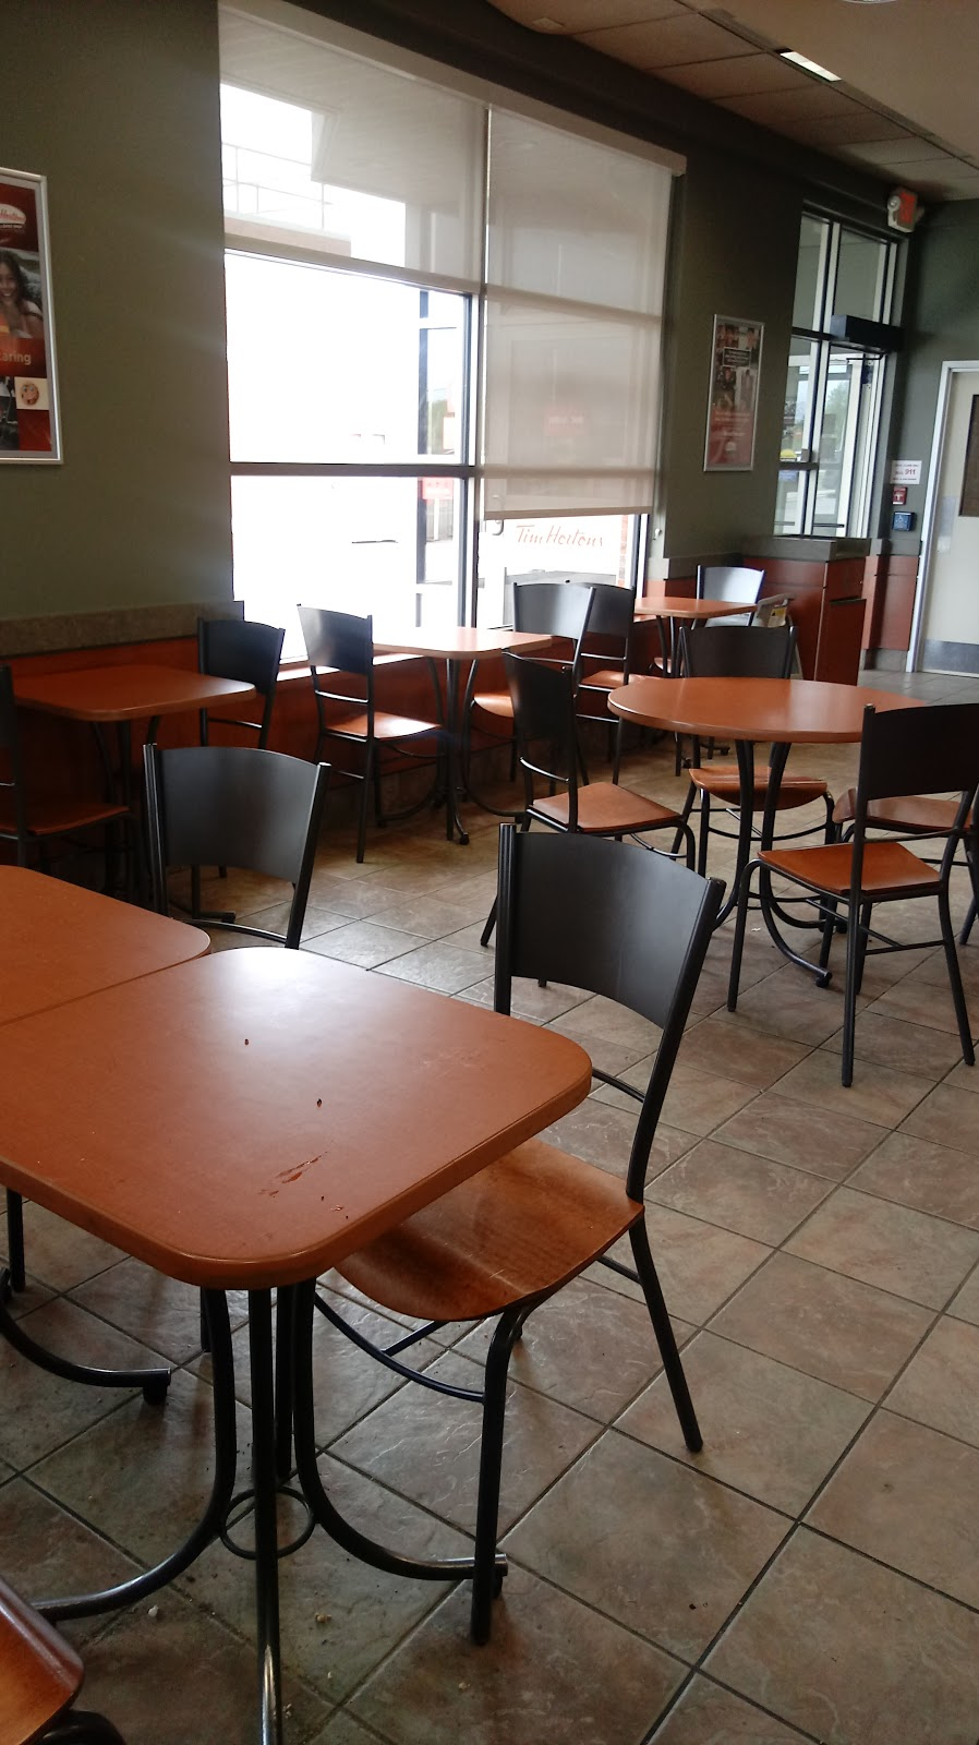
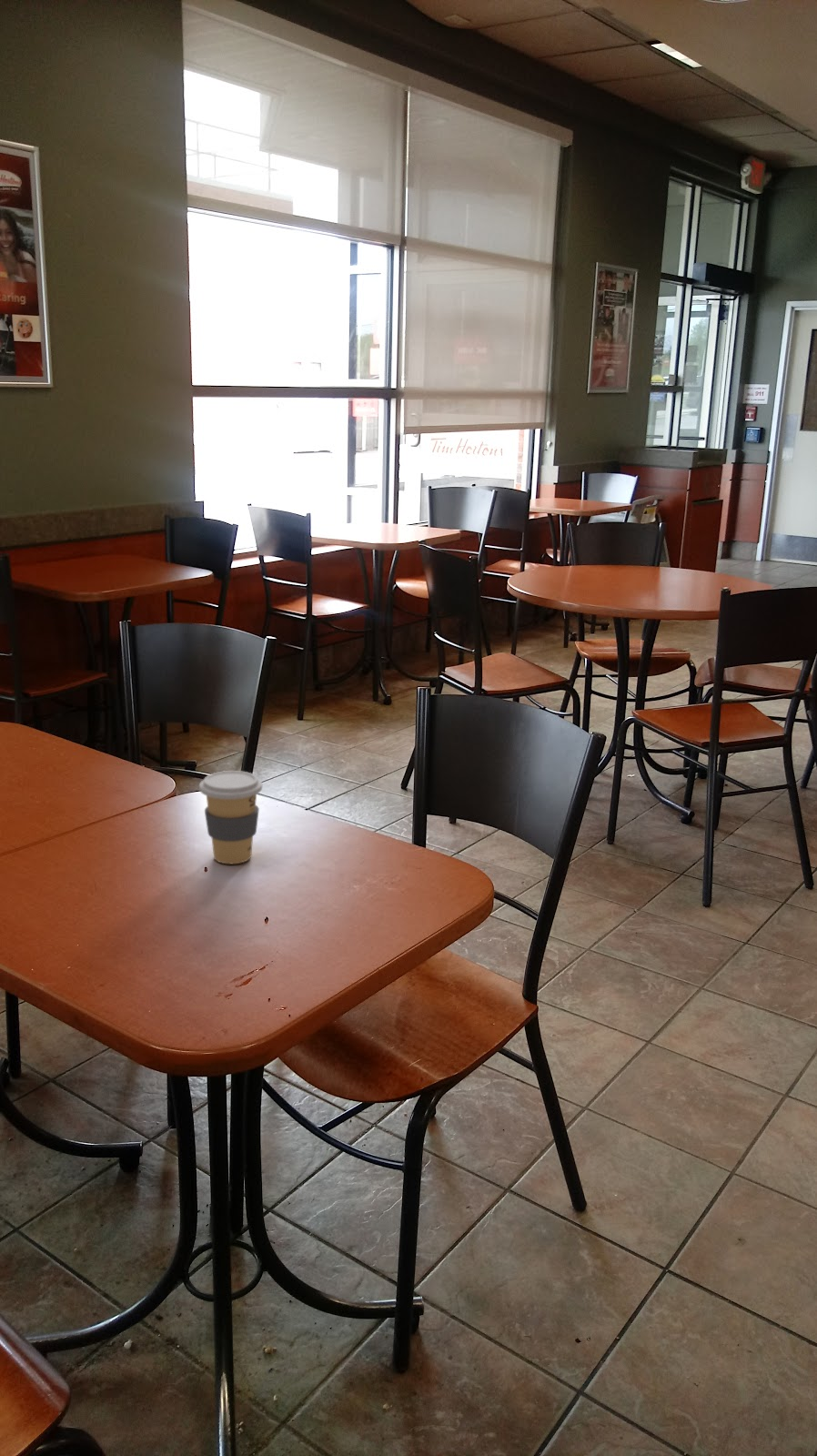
+ coffee cup (231, 818)
